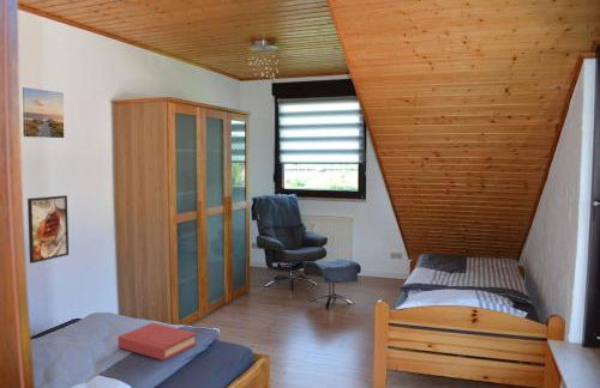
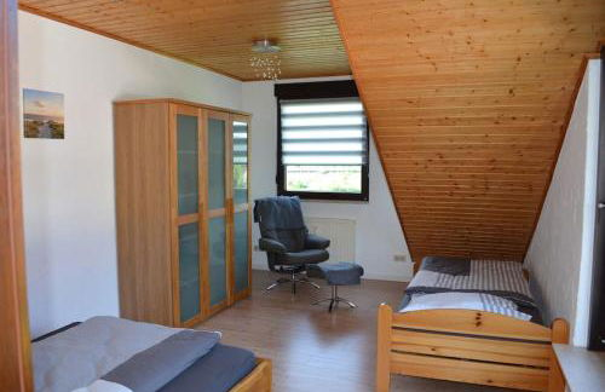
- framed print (48, 228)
- hardback book (157, 340)
